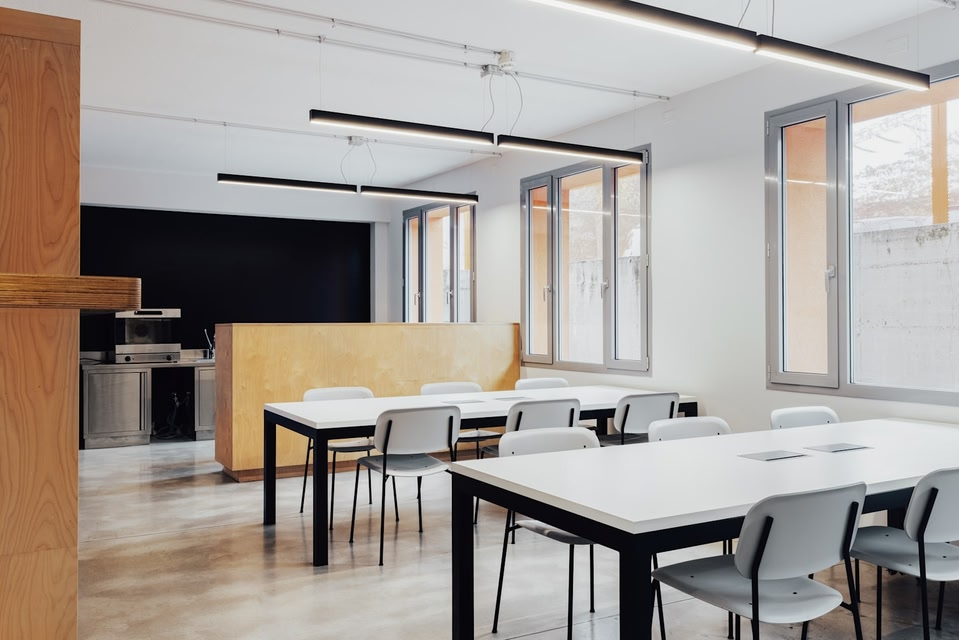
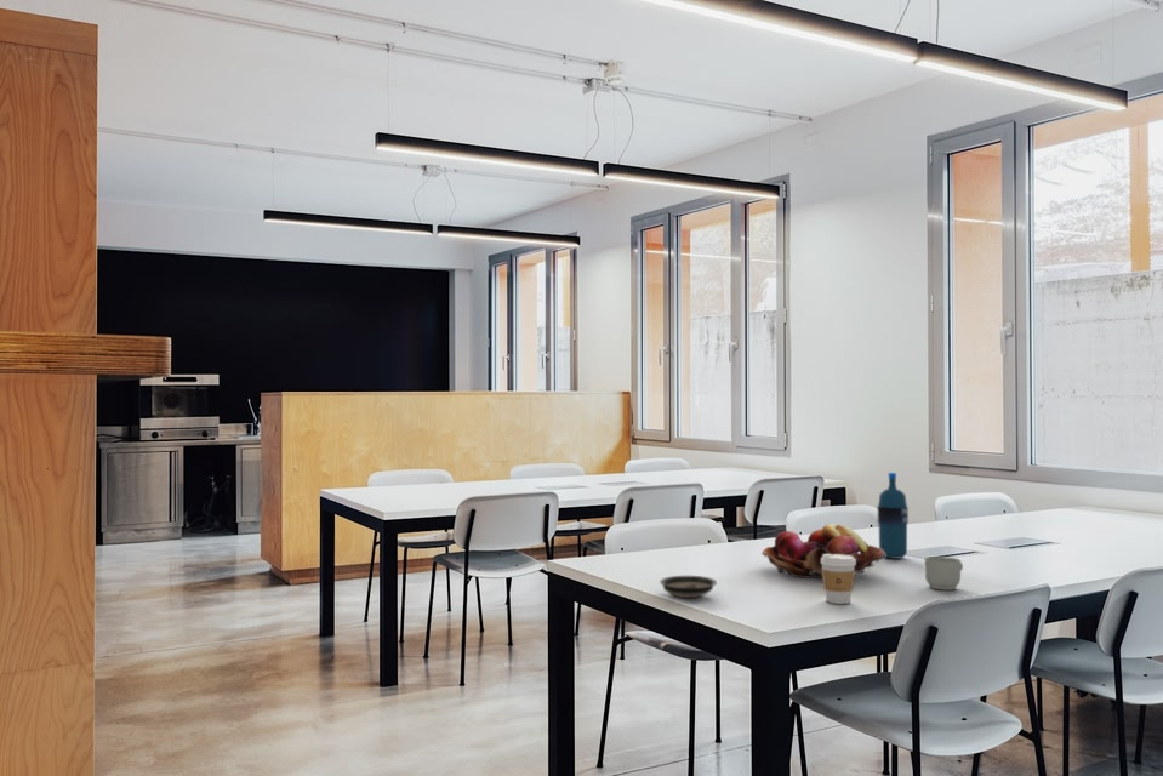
+ coffee cup (838, 577)
+ water bottle (893, 514)
+ saucer (688, 587)
+ fruit basket (825, 549)
+ mug (946, 572)
